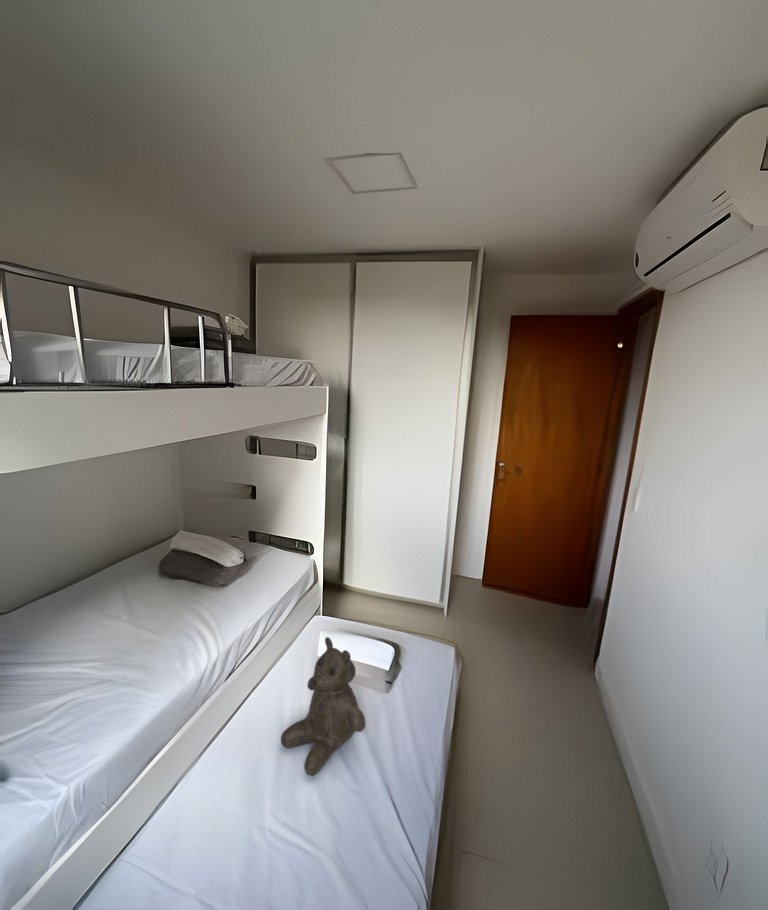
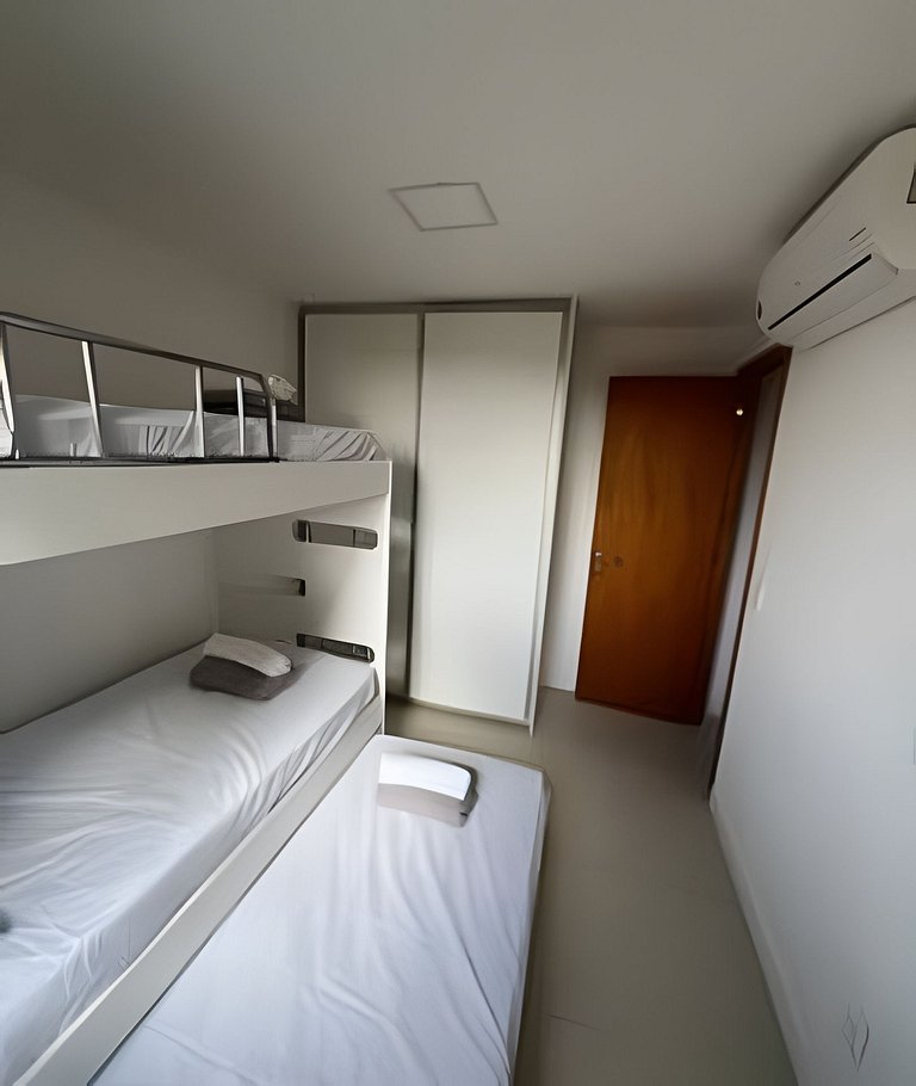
- teddy bear (323, 698)
